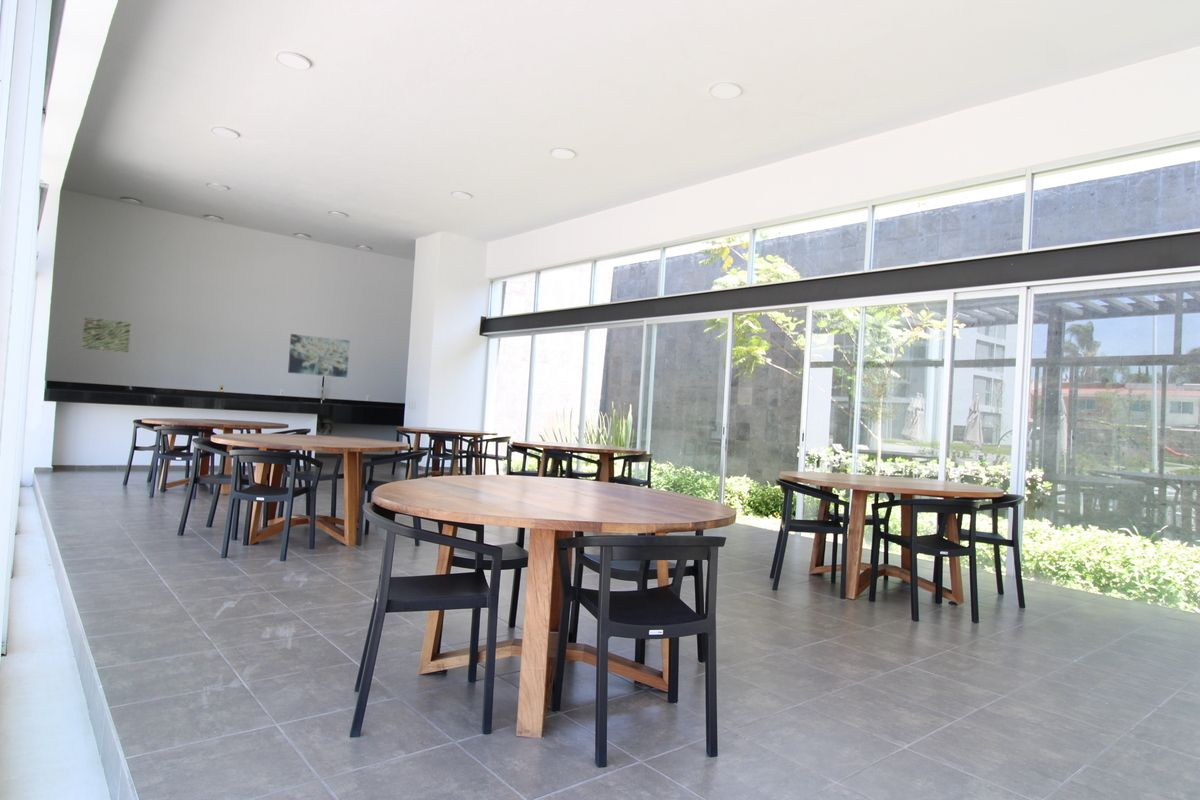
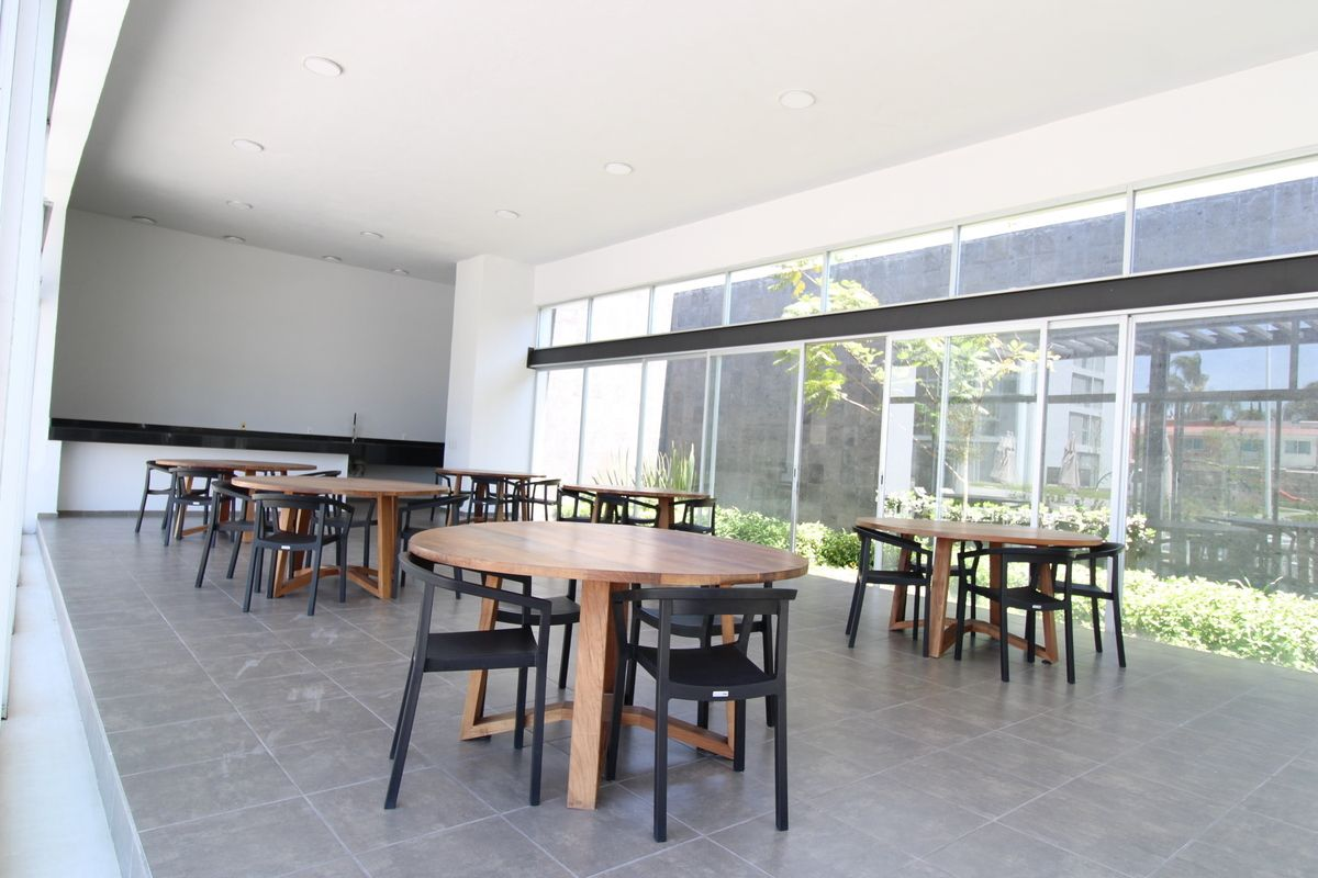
- wall art (106, 335)
- wall art (319, 356)
